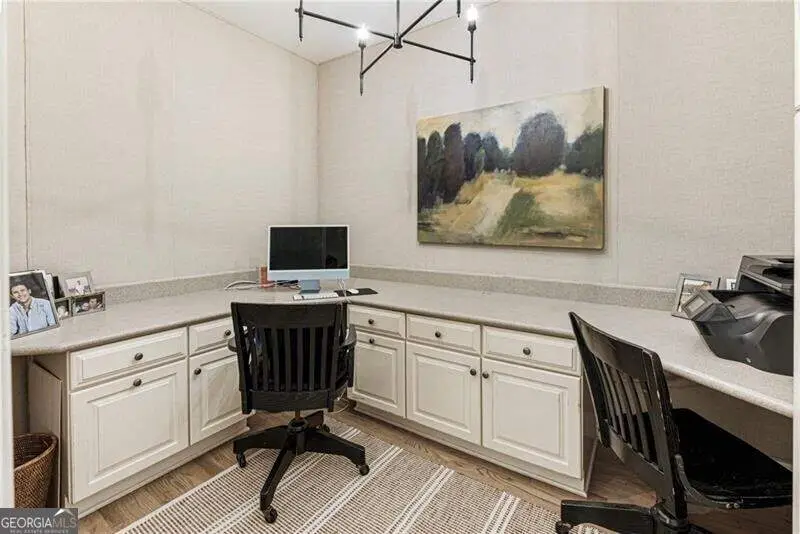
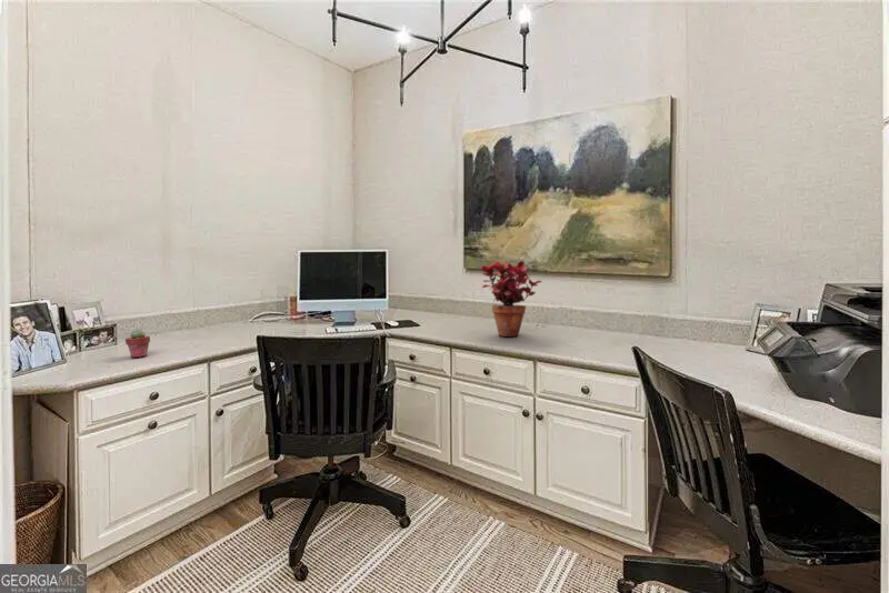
+ potted succulent (138, 342)
+ potted plant (509, 298)
